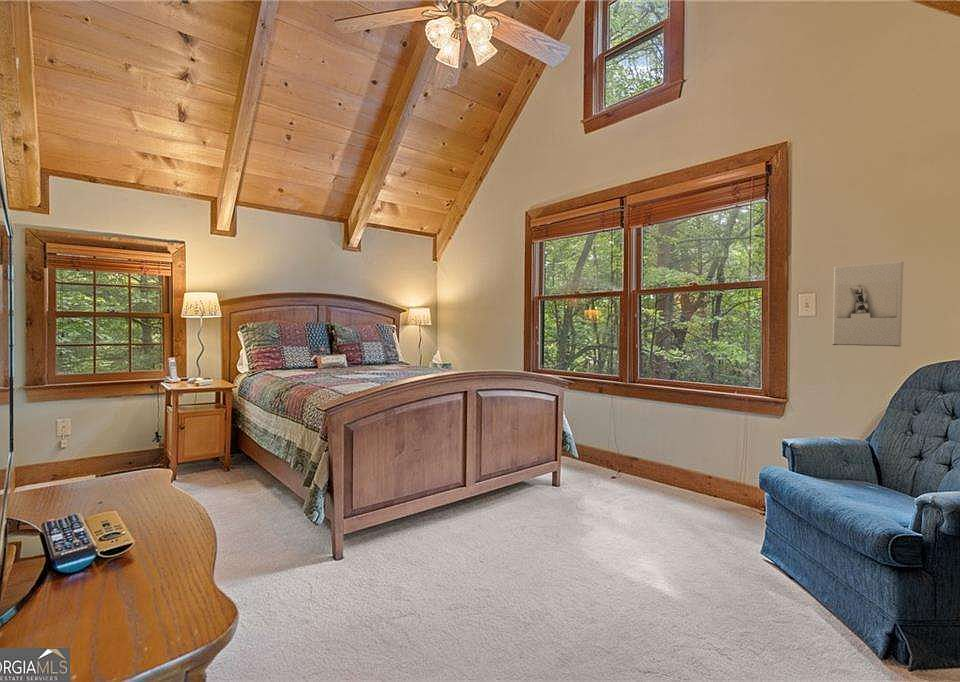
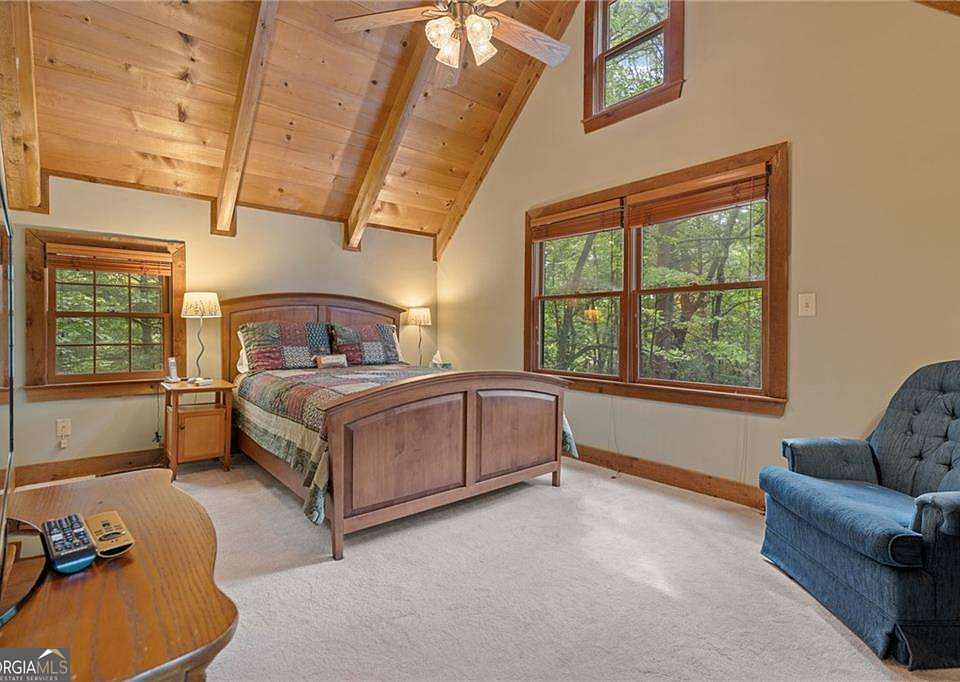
- wall sculpture (866, 304)
